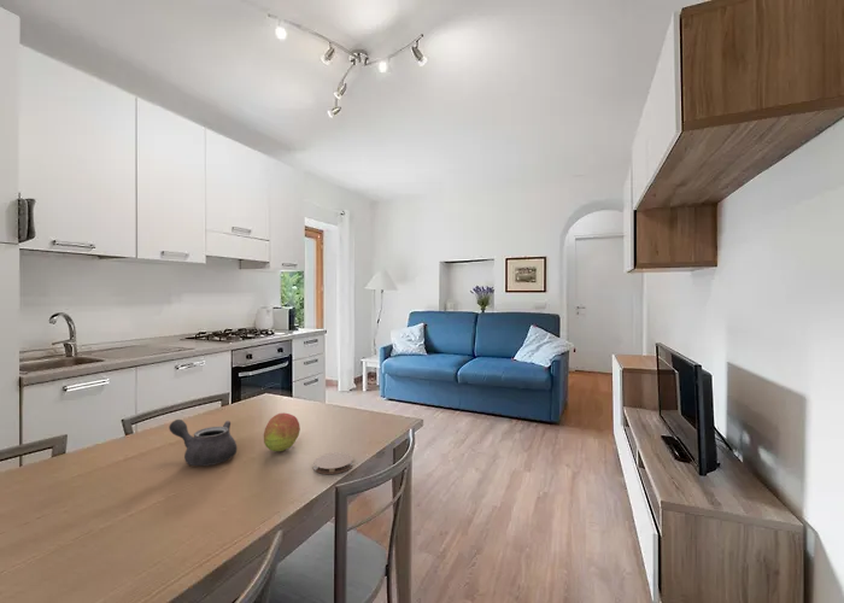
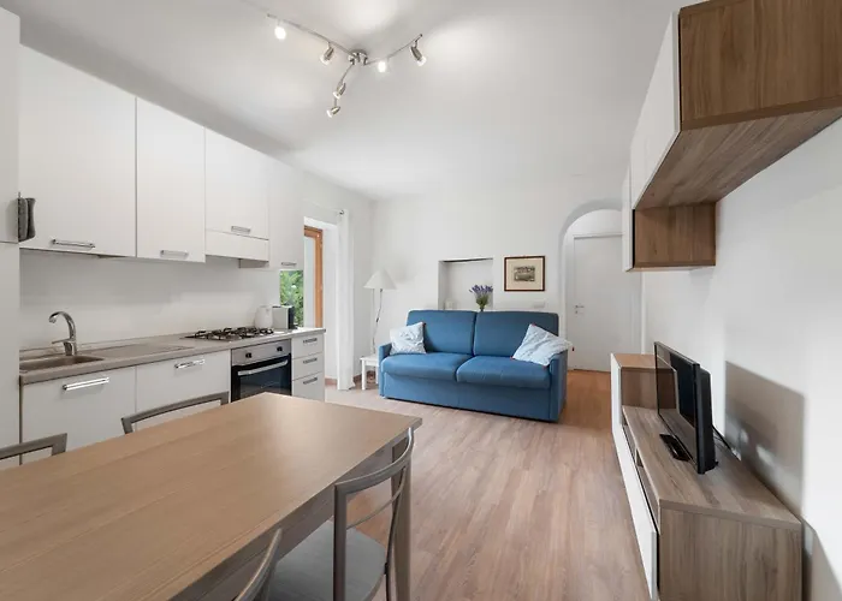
- coaster (333, 462)
- fruit (281, 432)
- teapot (203, 438)
